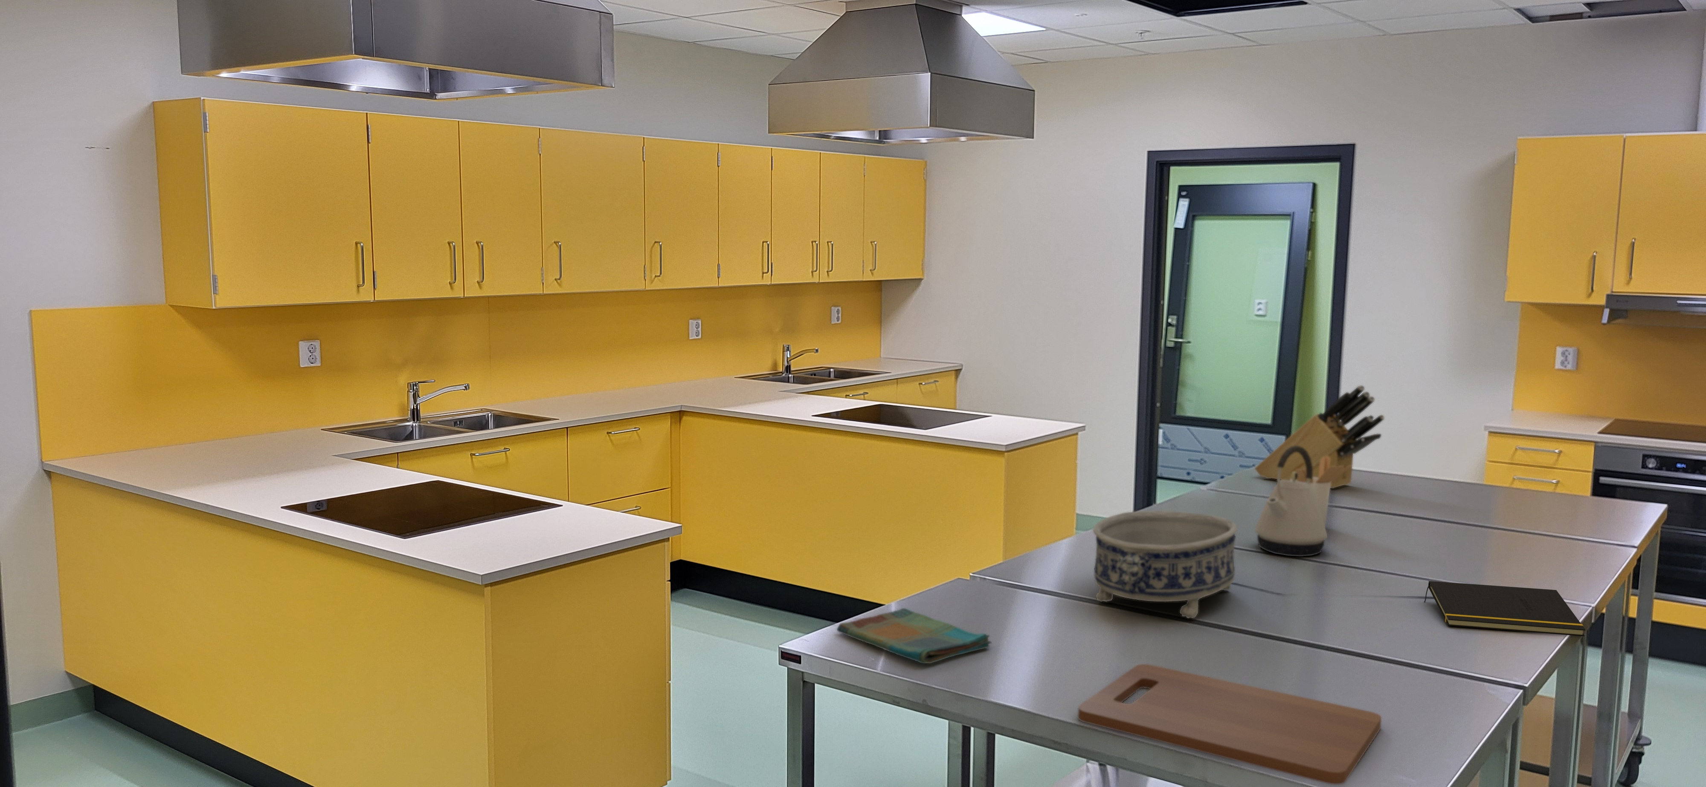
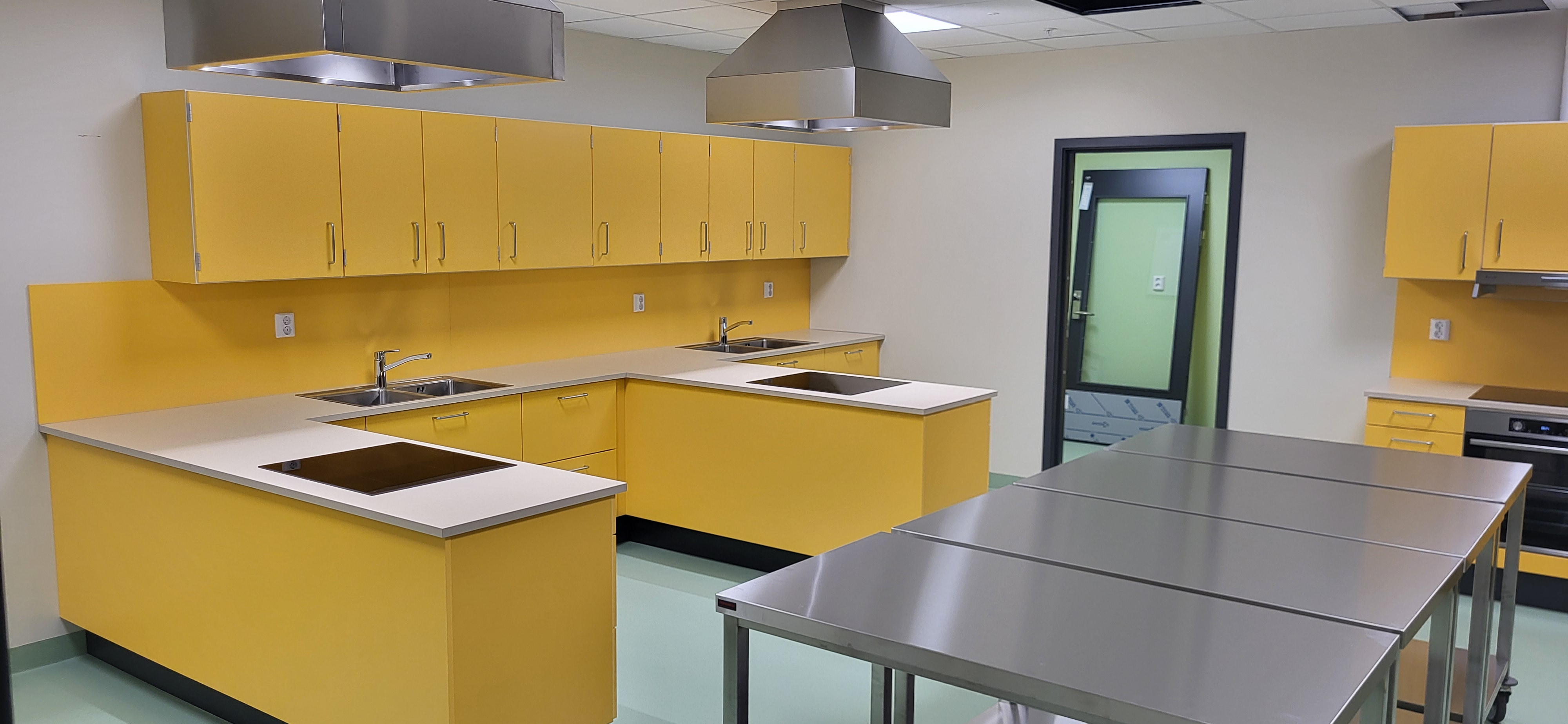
- kettle (1291, 499)
- knife block (1319, 433)
- dish towel (912, 634)
- utensil holder (1319, 494)
- notepad (1503, 608)
- cutting board (1228, 716)
- decorative bowl (1163, 560)
